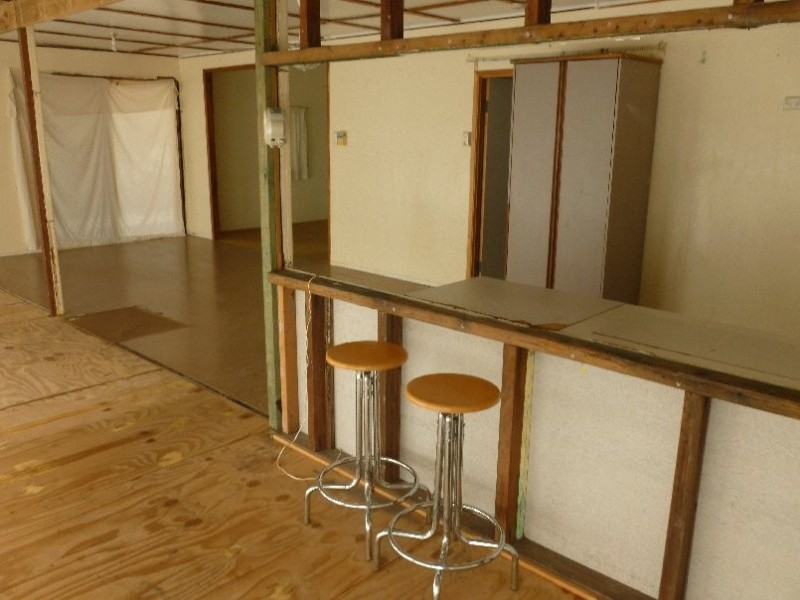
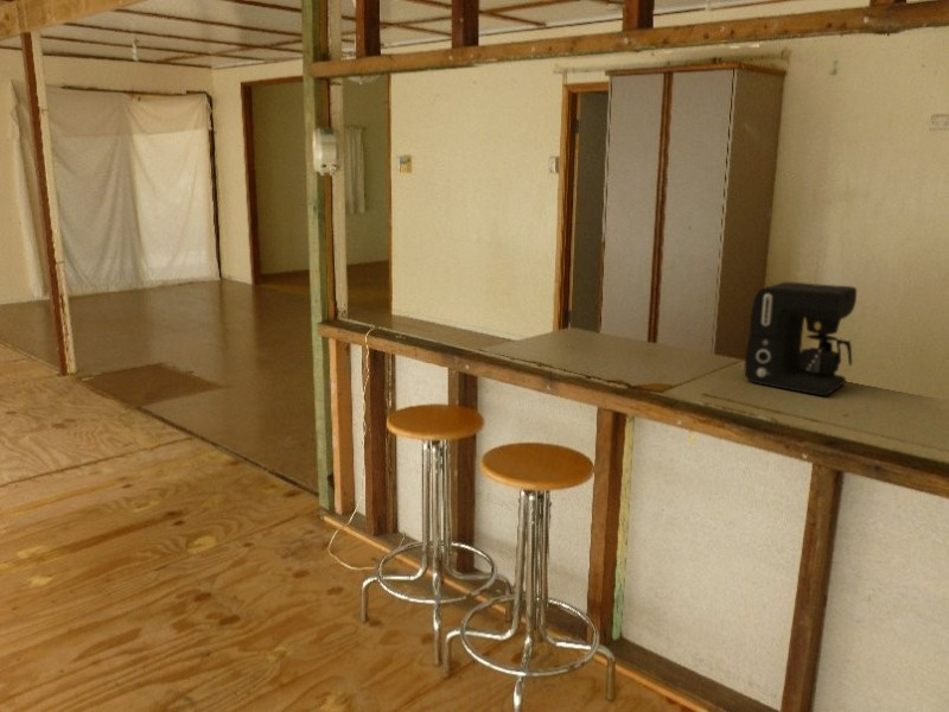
+ coffee maker (805, 336)
